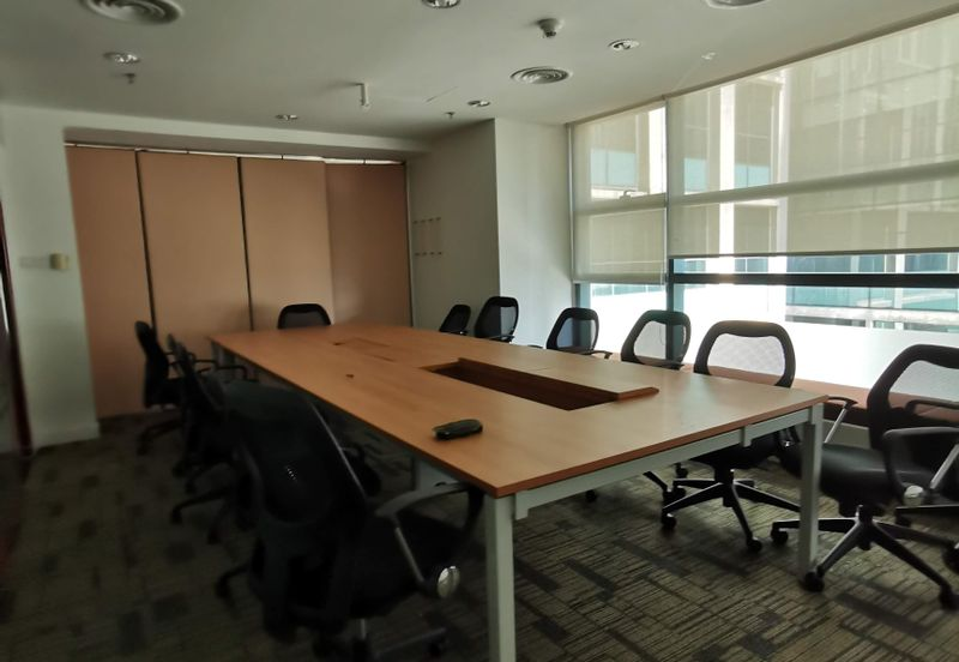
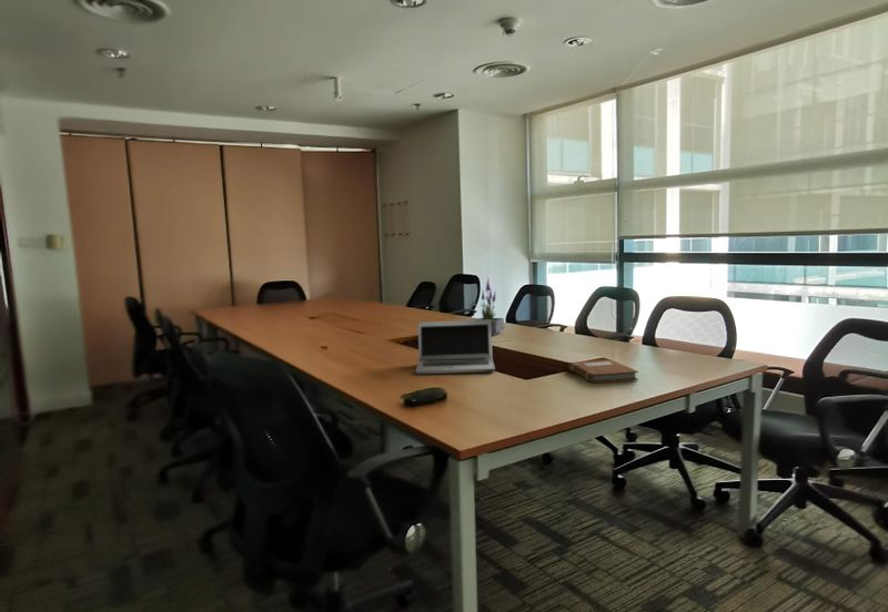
+ notebook (601, 370)
+ laptop (454, 345)
+ potted plant (487, 305)
